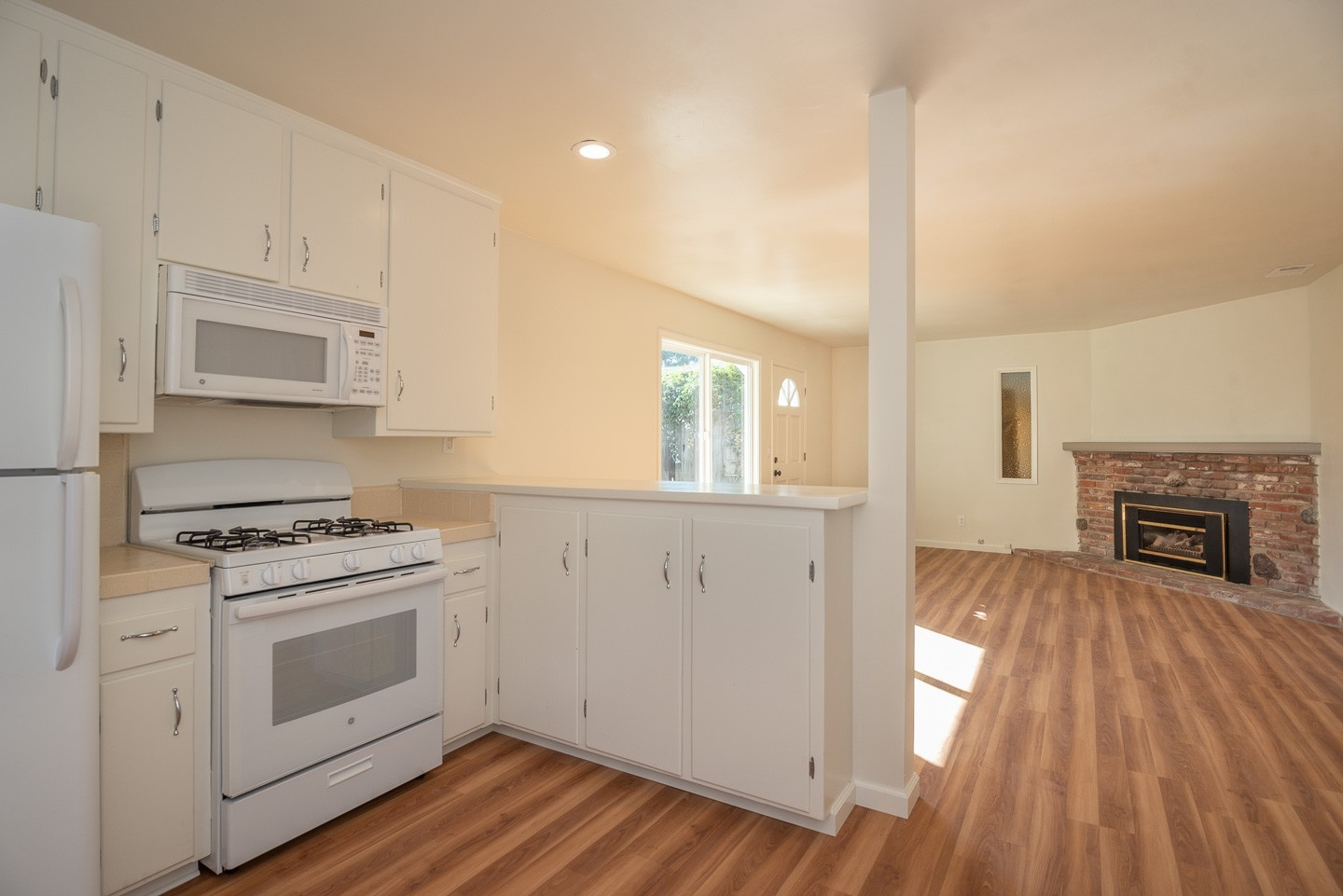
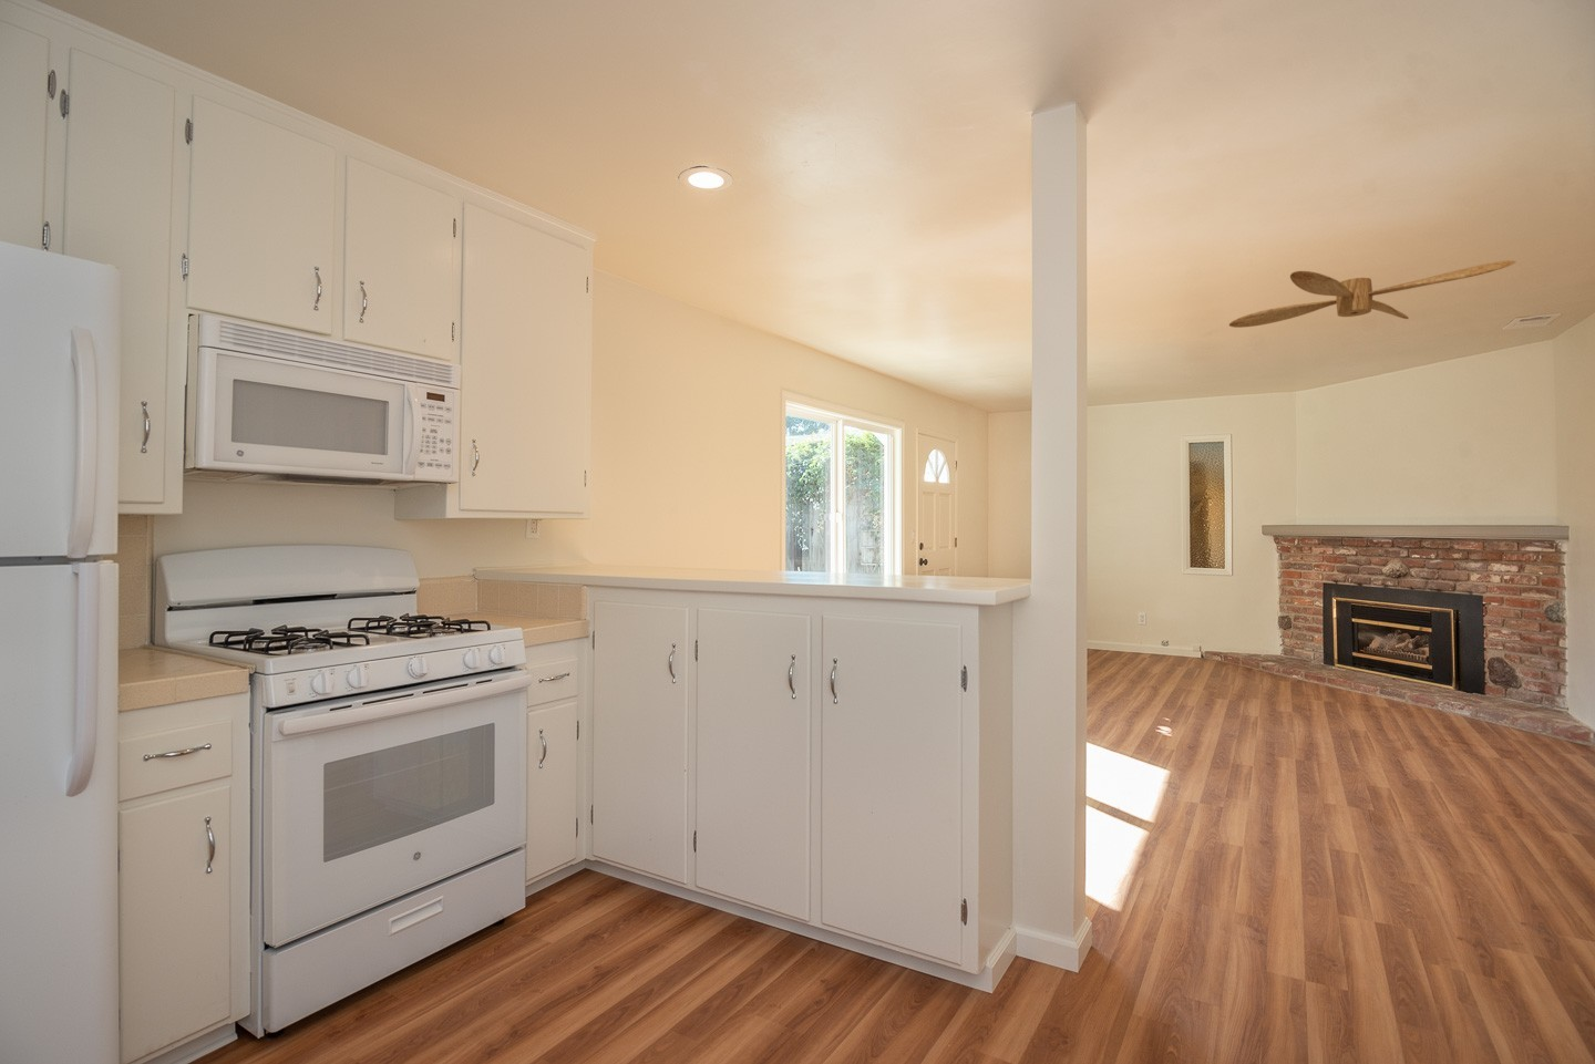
+ ceiling fan (1354, 297)
